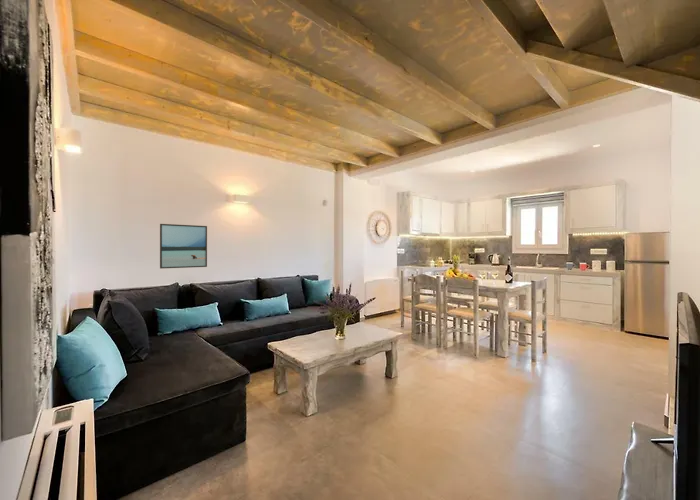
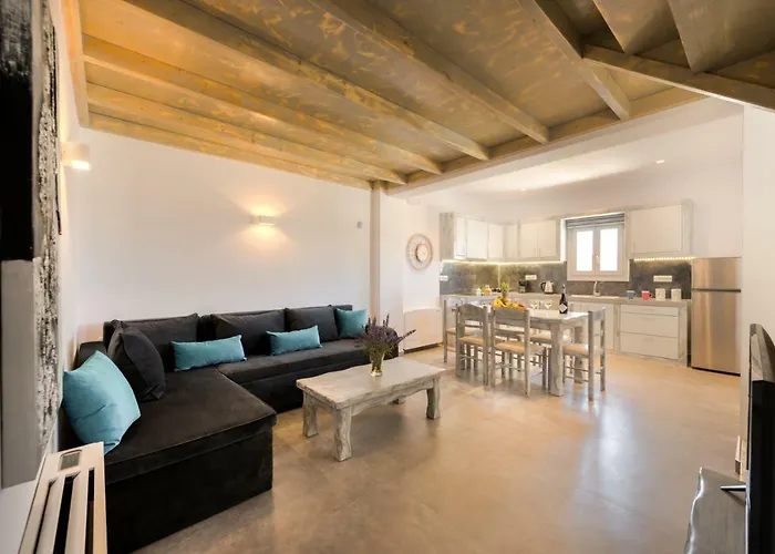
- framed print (184, 246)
